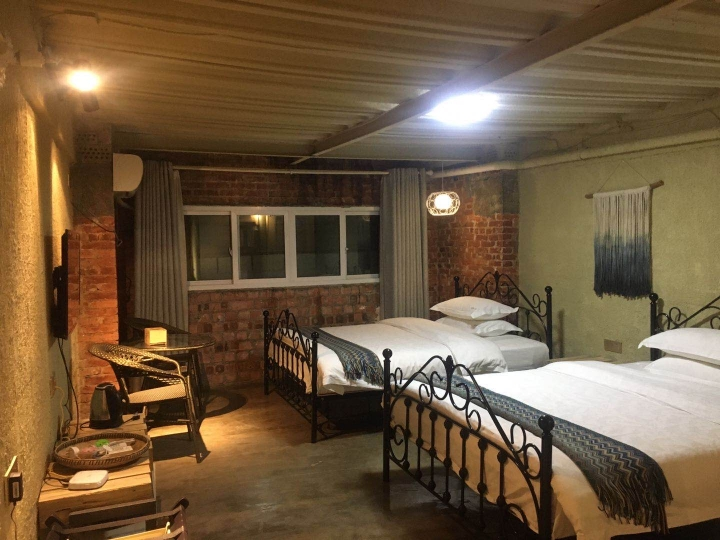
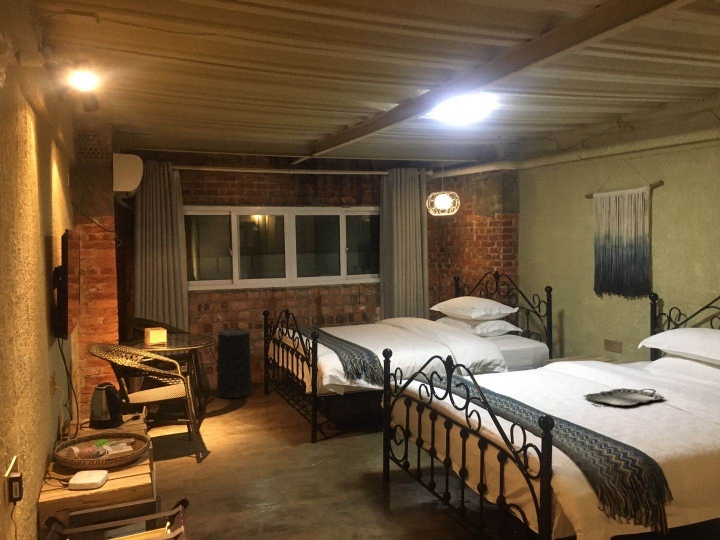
+ serving tray (623, 396)
+ trash can (231, 360)
